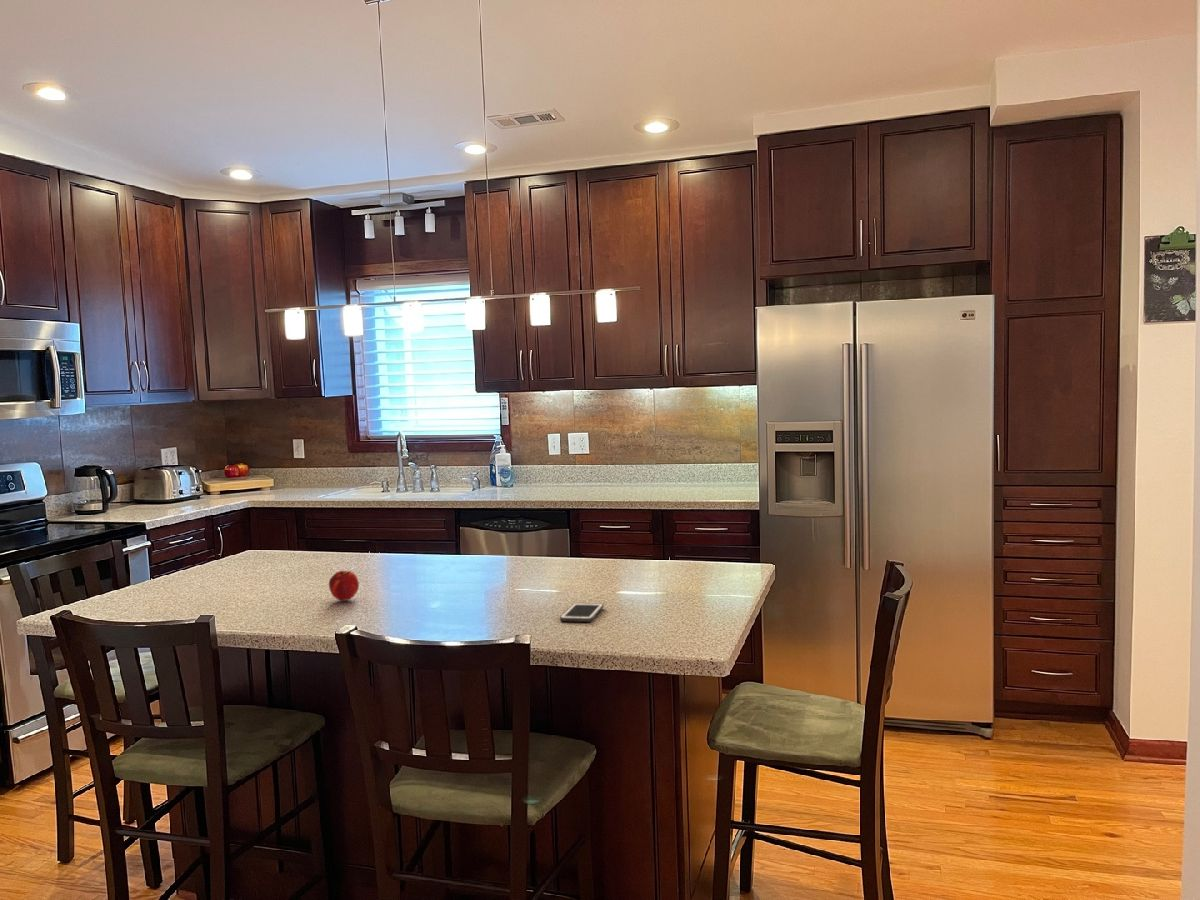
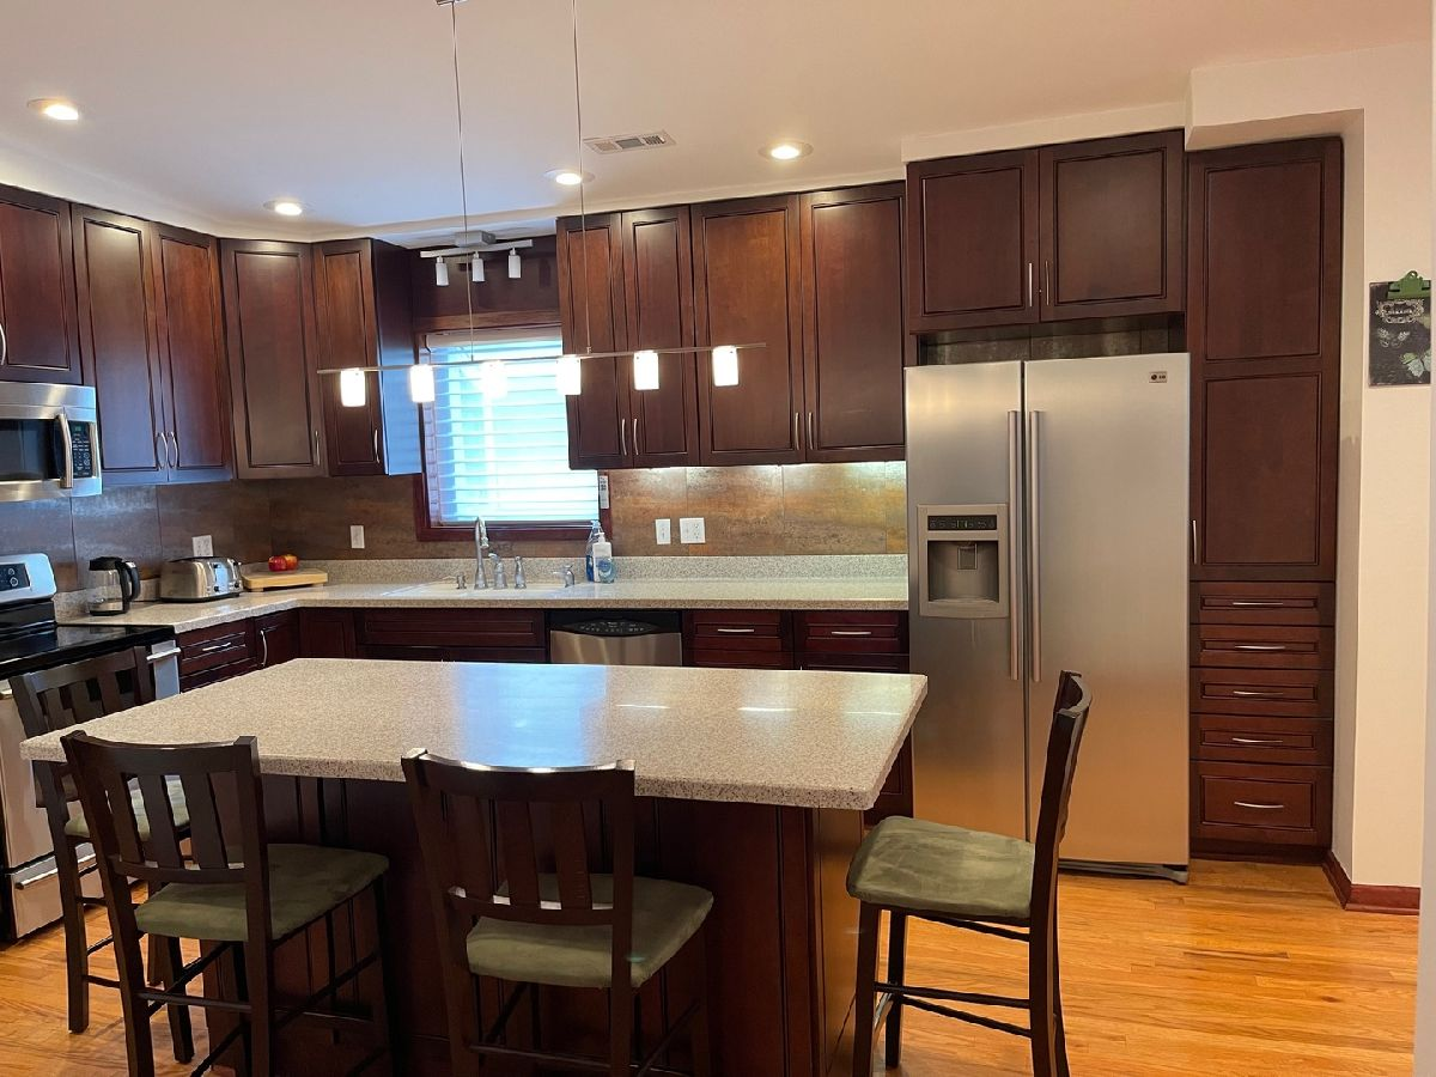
- cell phone (582, 612)
- peach (343, 585)
